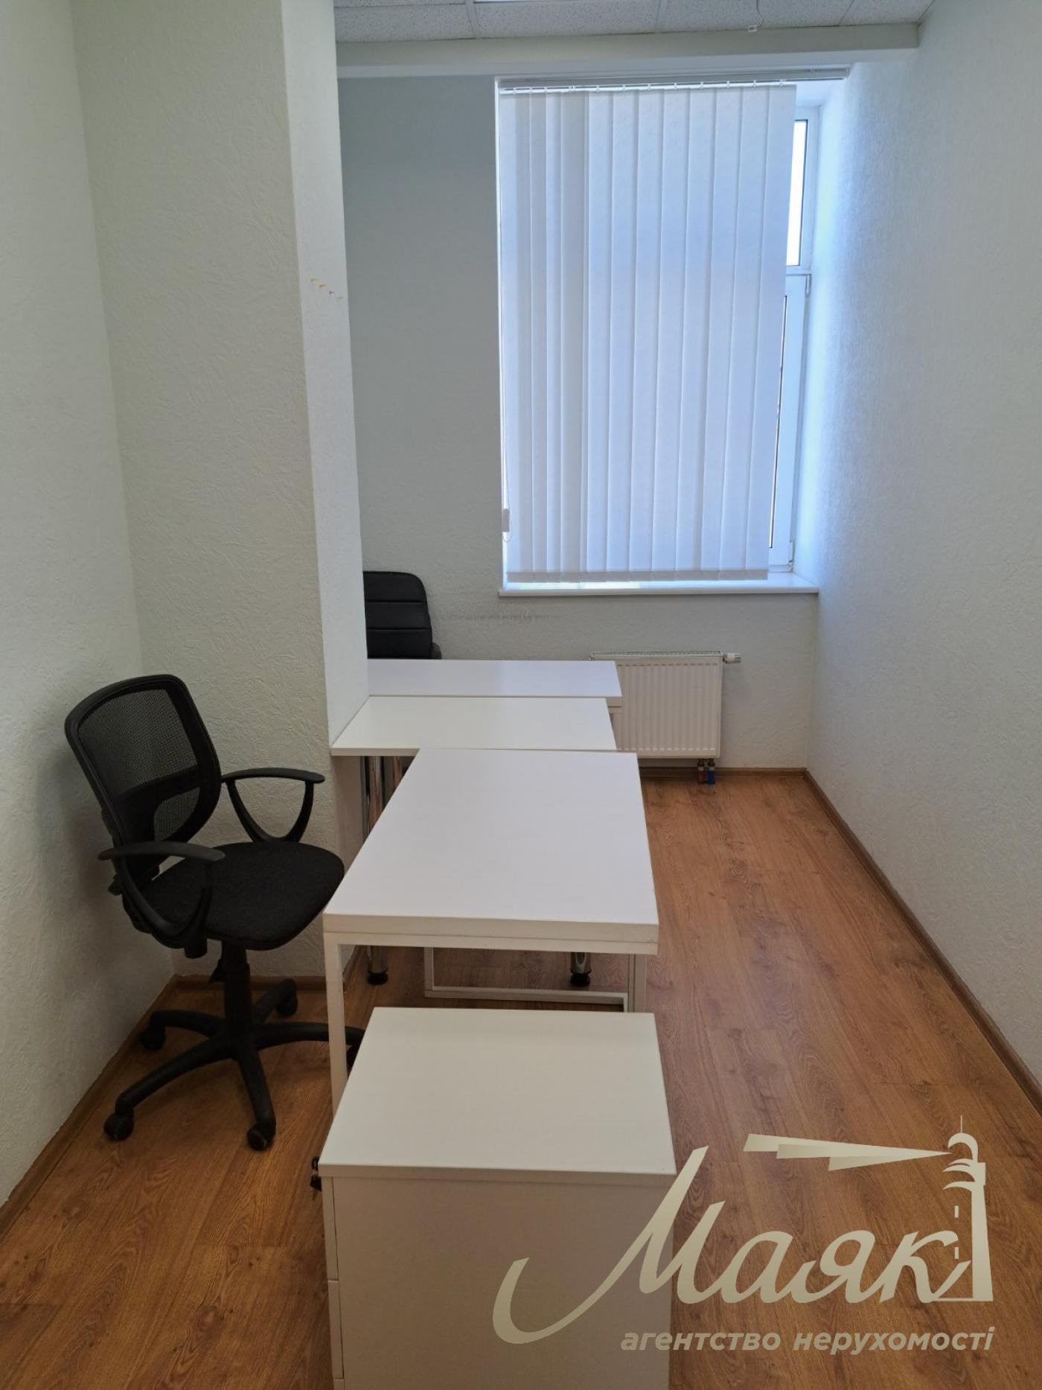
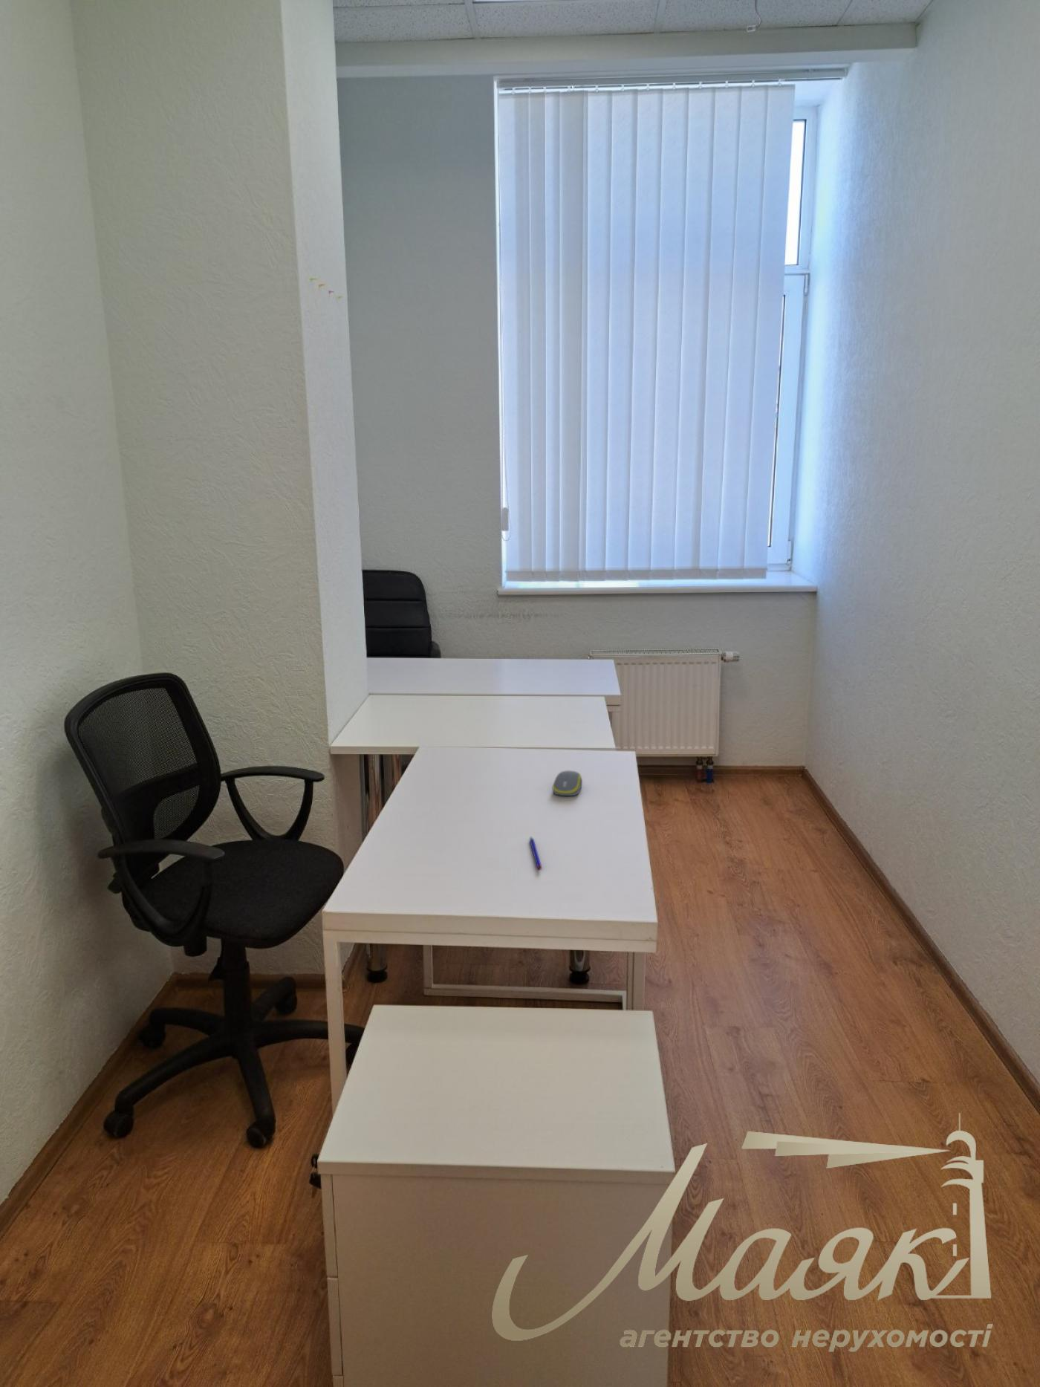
+ computer mouse (568, 781)
+ pen (535, 852)
